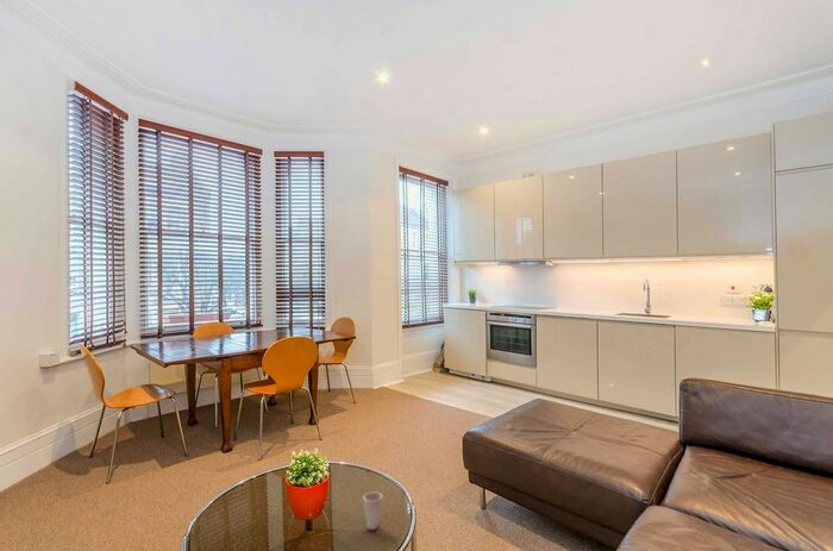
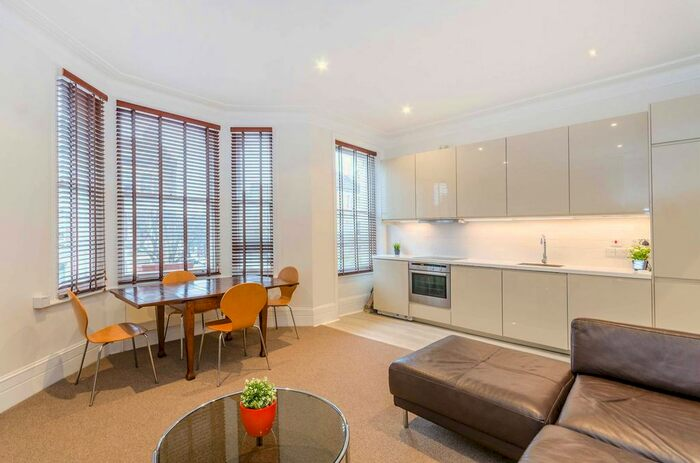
- cup (372, 509)
